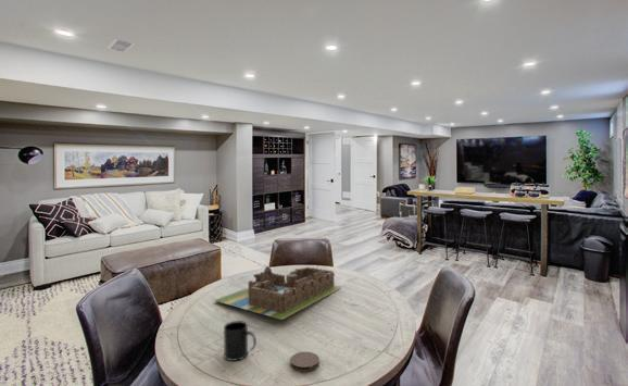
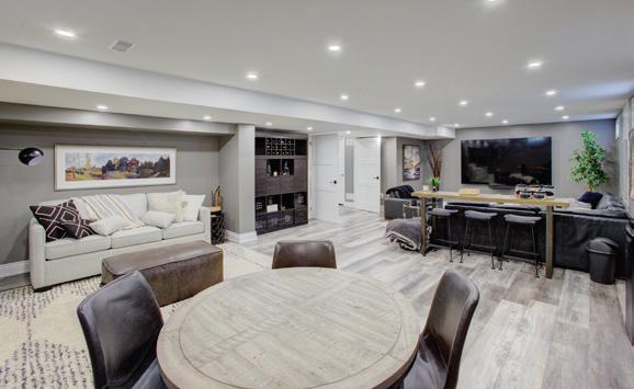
- coaster (304, 361)
- board game (286, 279)
- mug (240, 340)
